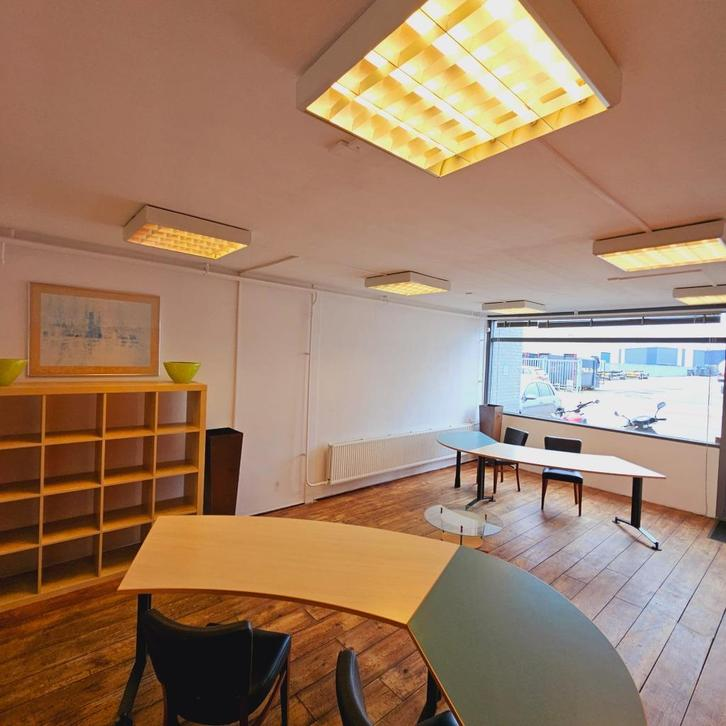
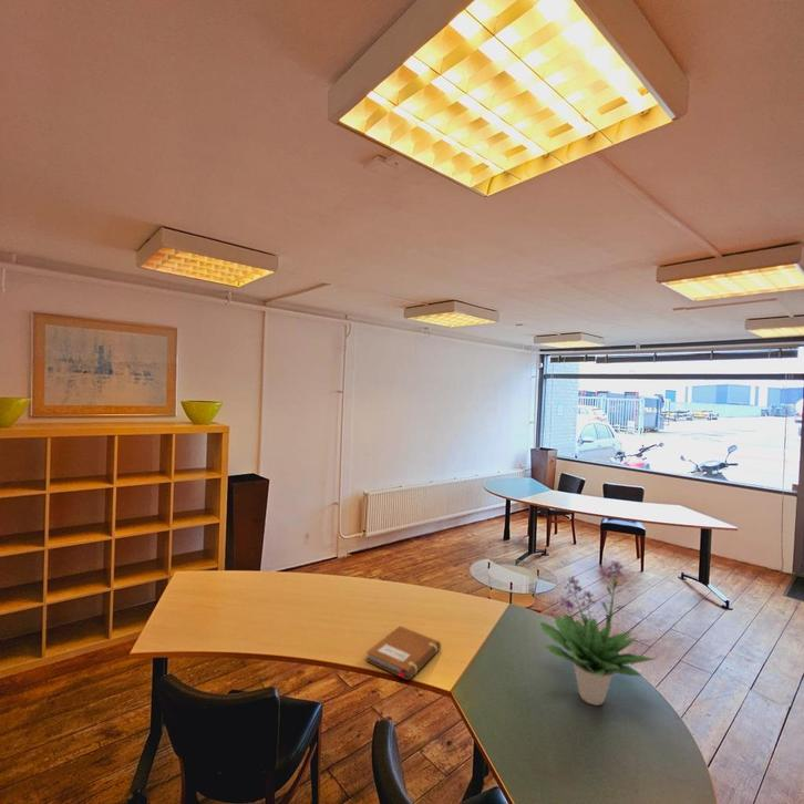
+ potted plant (596, 626)
+ notebook (403, 651)
